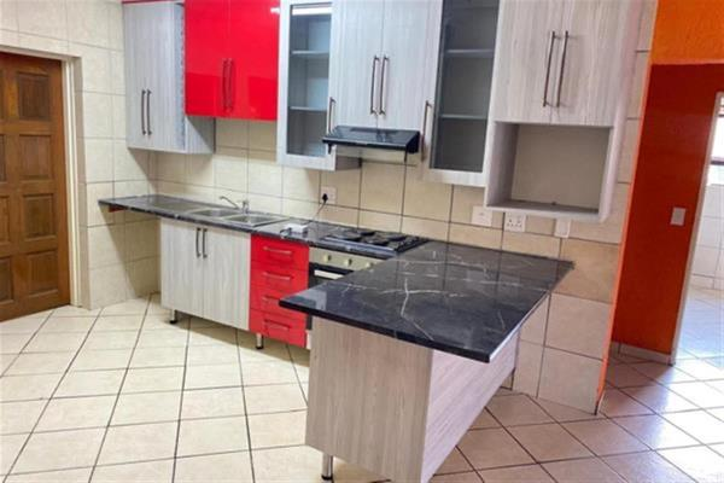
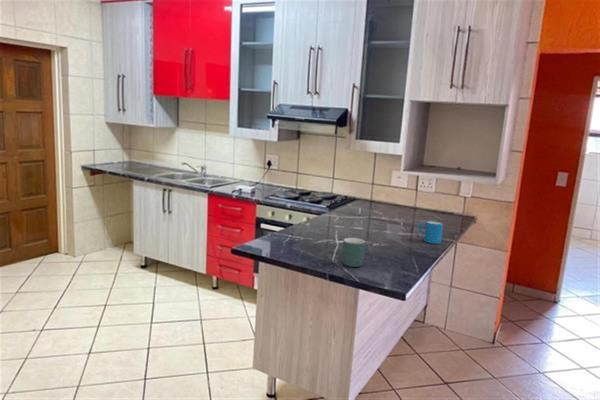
+ mug (429, 231)
+ mug (354, 251)
